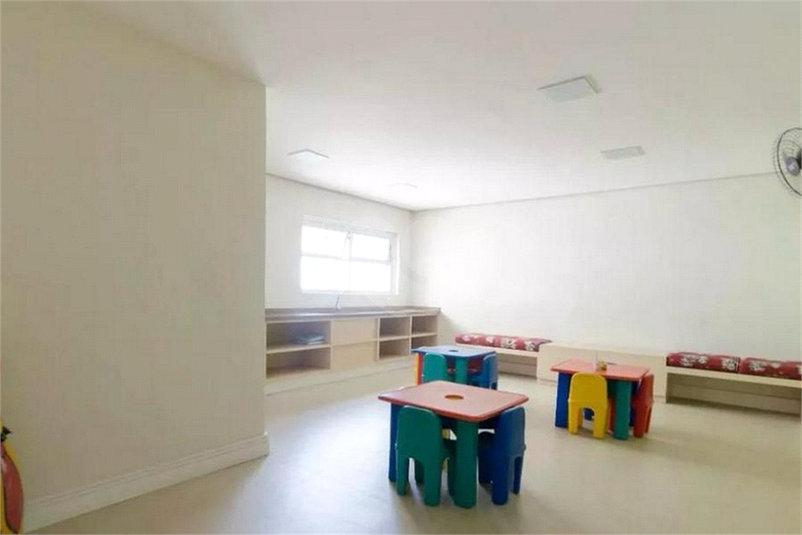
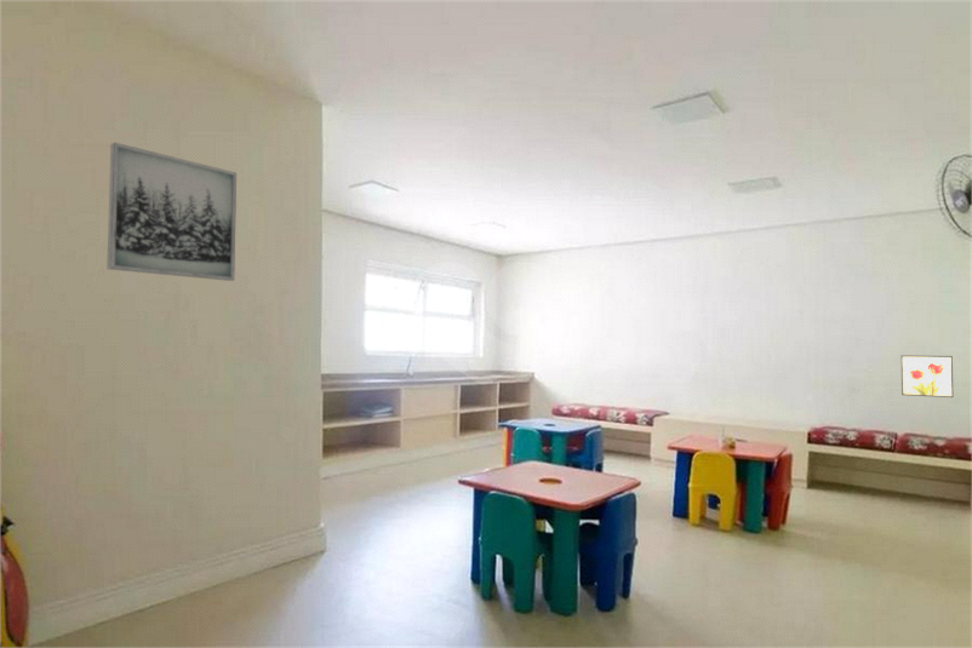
+ wall art (926, 375)
+ wall art (176, 217)
